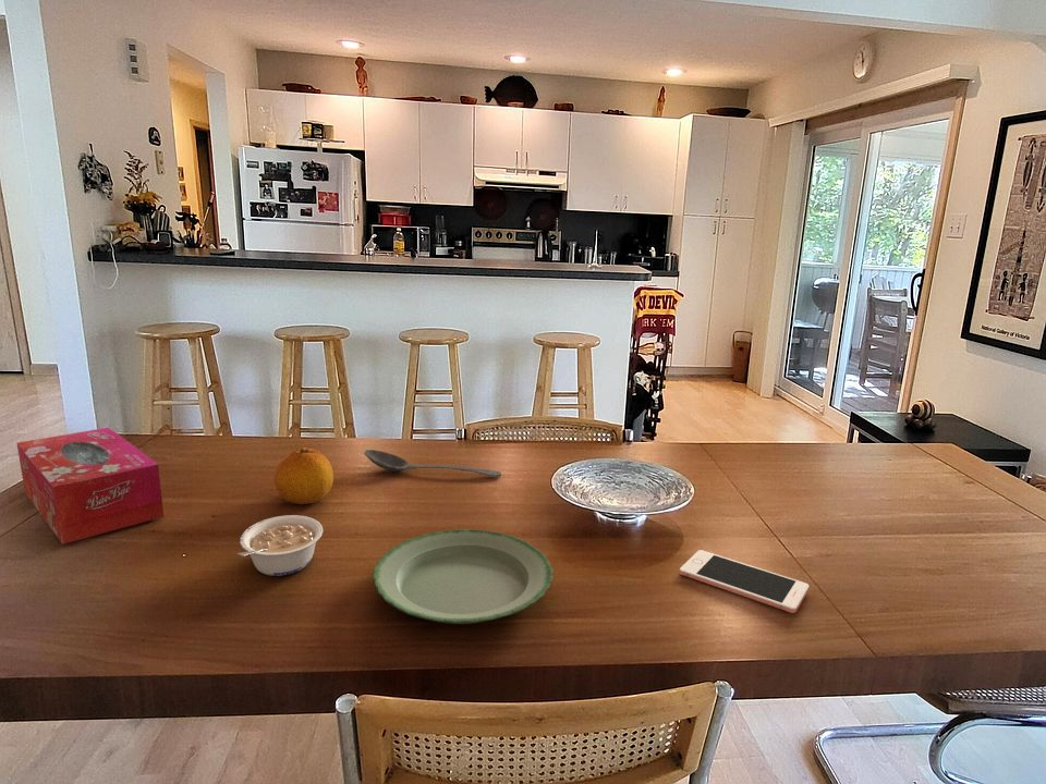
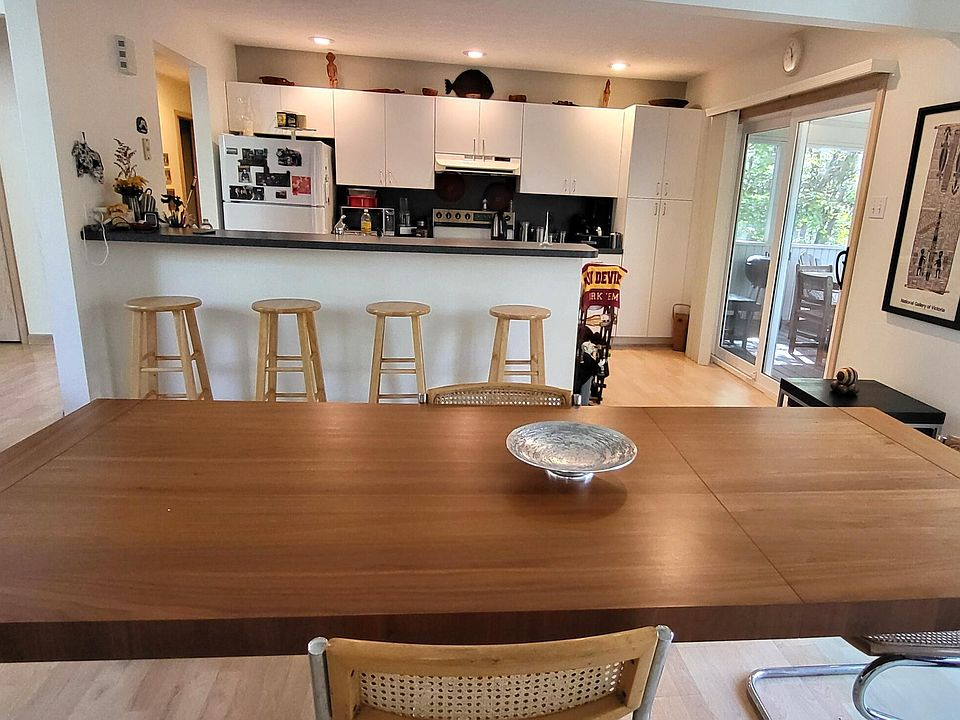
- stirrer (433, 465)
- tissue box (88, 478)
- cell phone (742, 578)
- plate (463, 578)
- legume (282, 546)
- fruit (304, 474)
